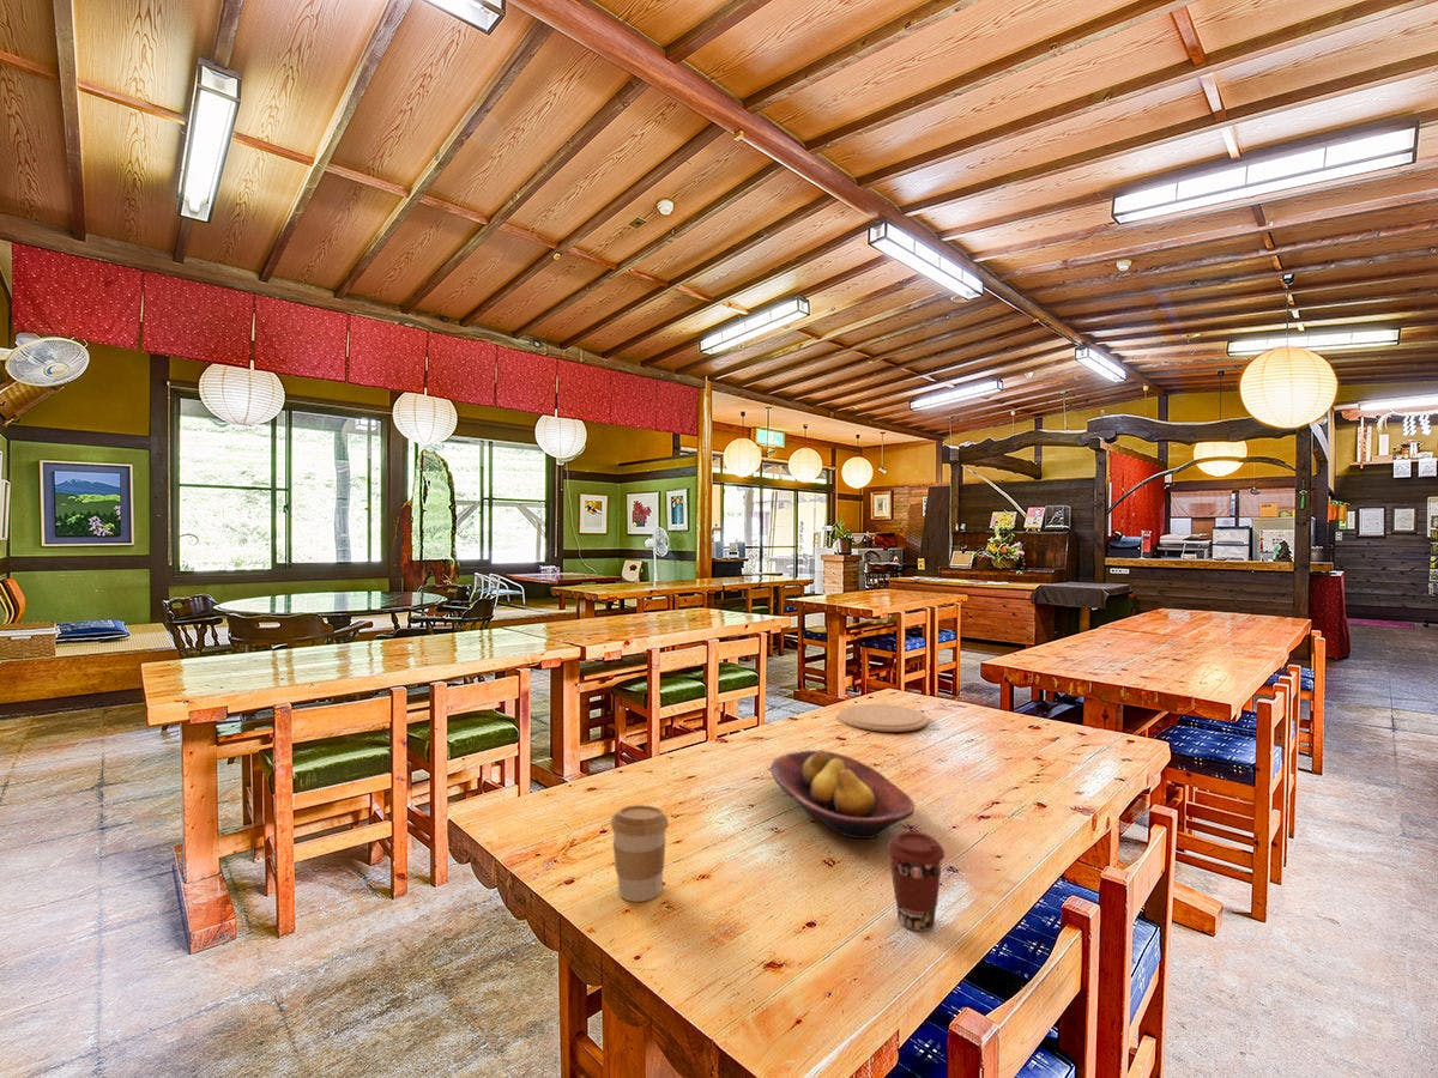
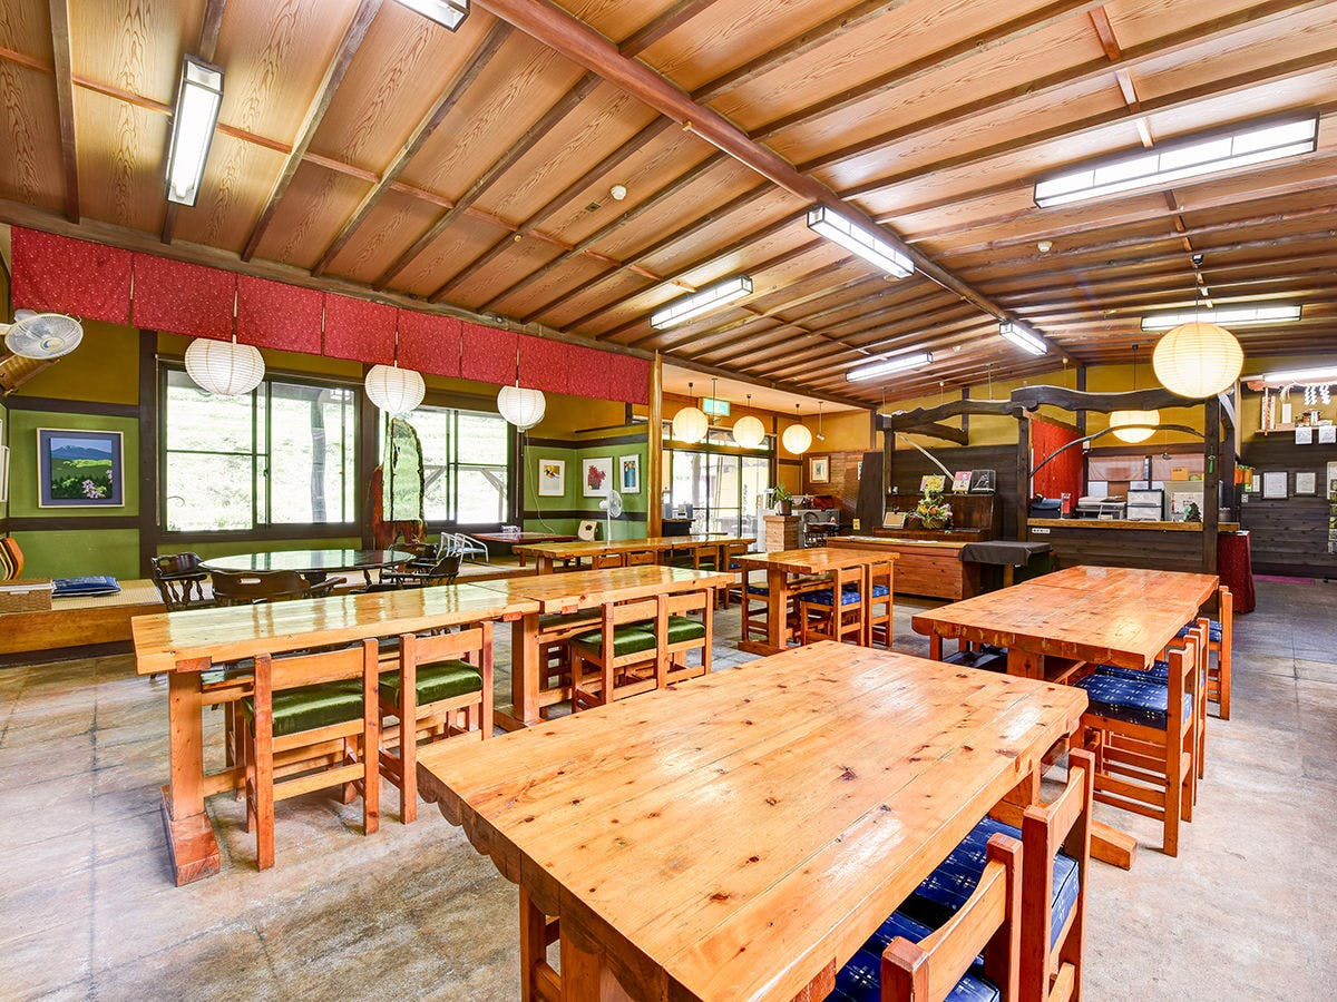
- coffee cup (640, 849)
- fruit bowl (836, 783)
- coffee cup (916, 880)
- plate (882, 716)
